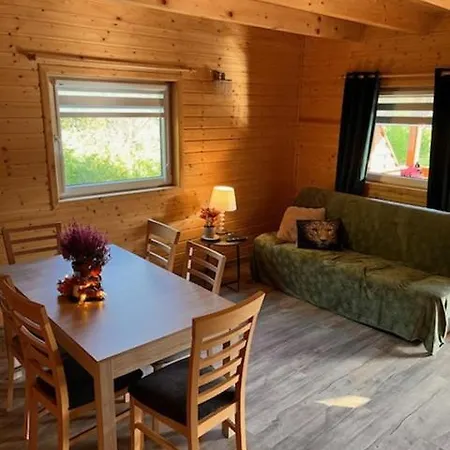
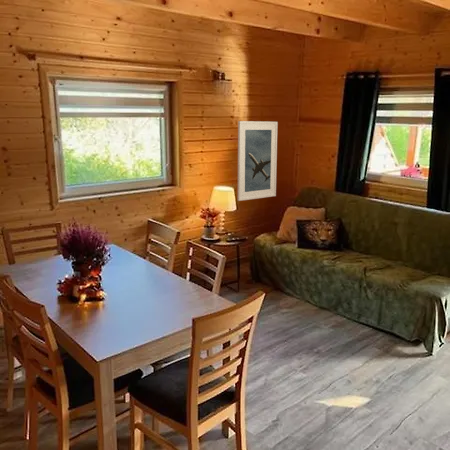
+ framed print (257, 160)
